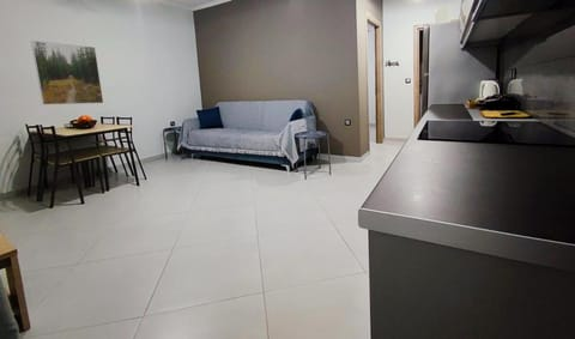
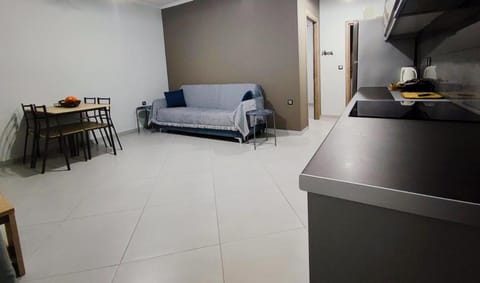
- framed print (69, 74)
